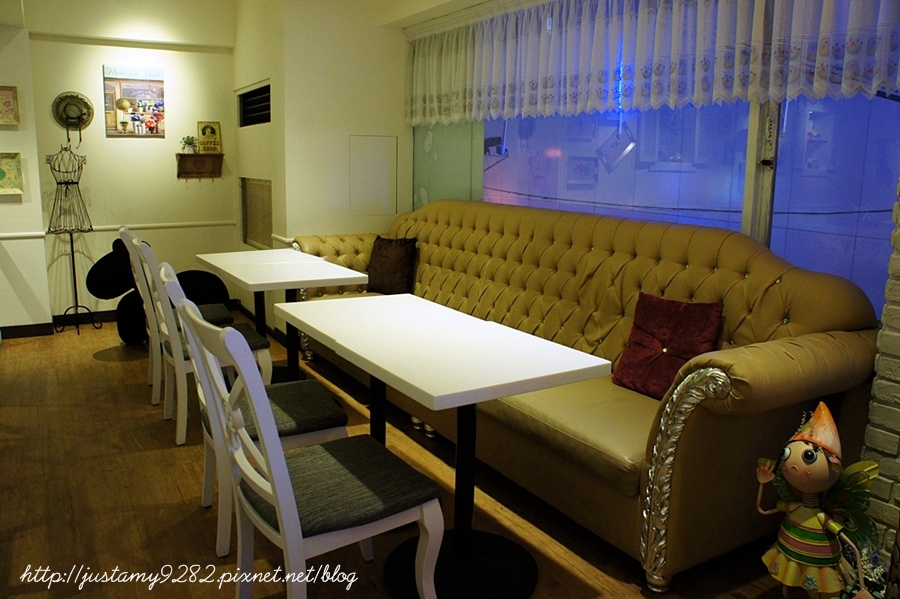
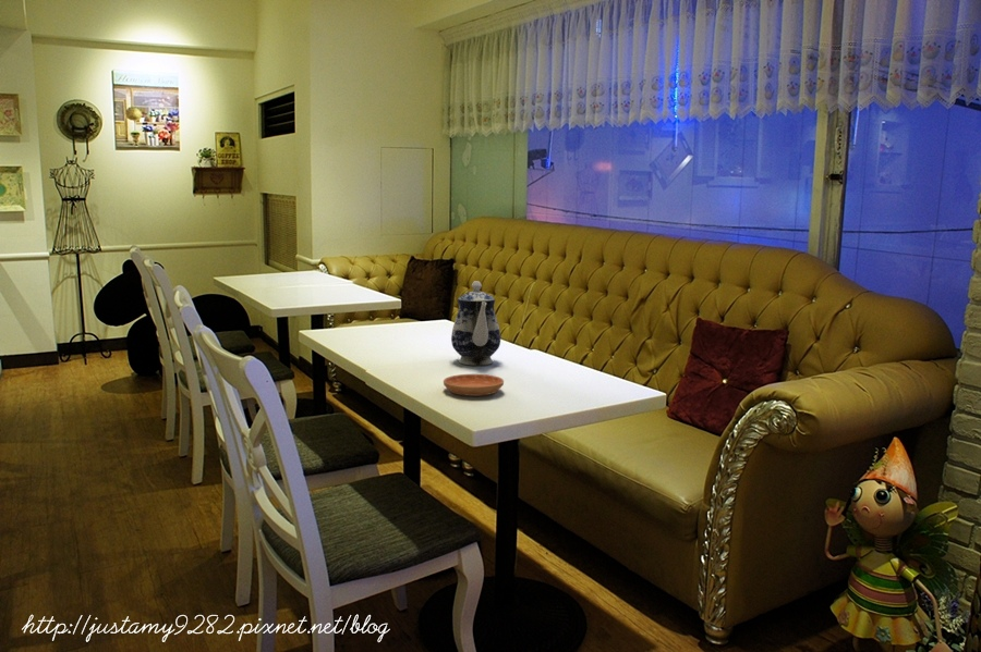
+ teapot (475, 321)
+ saucer (473, 385)
